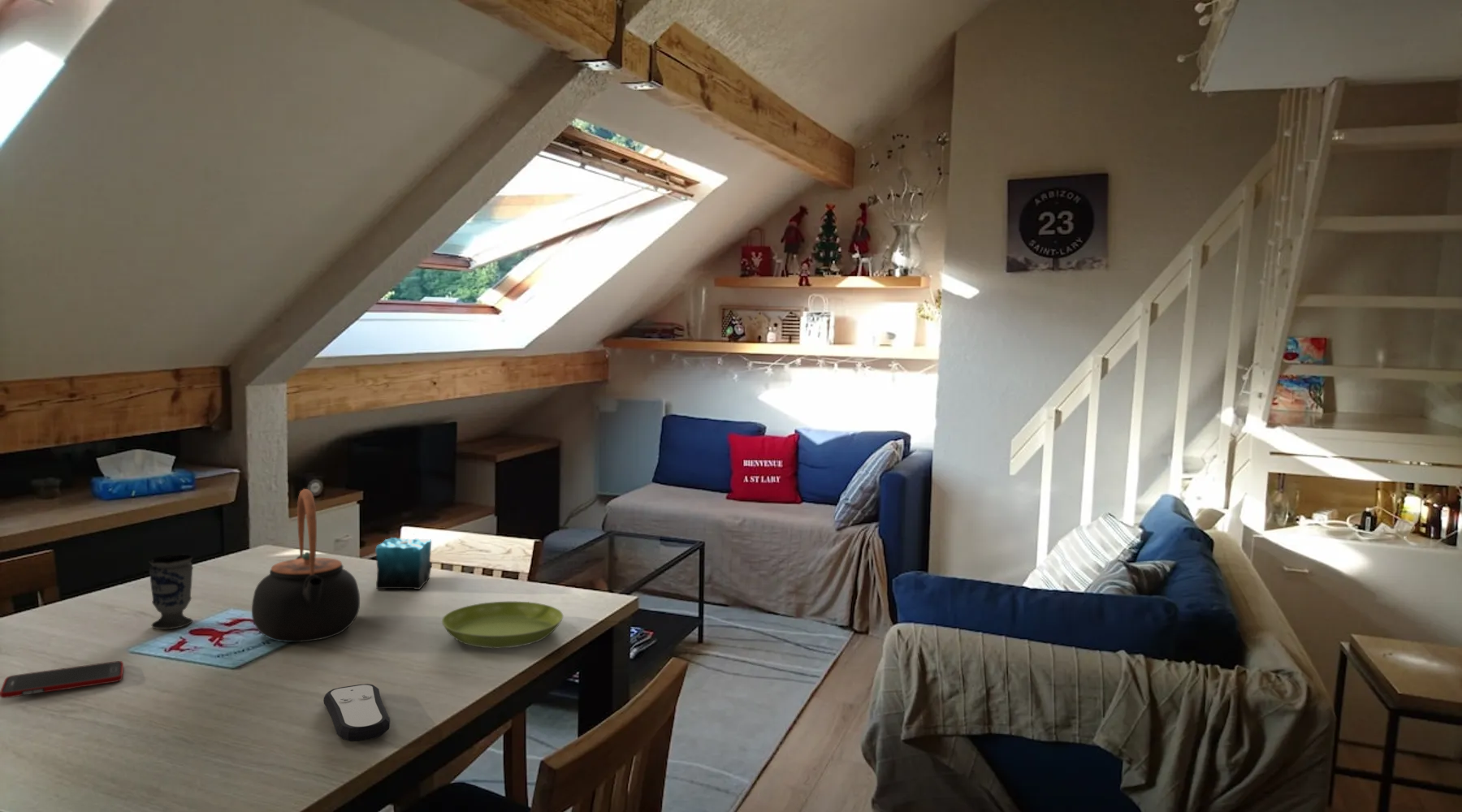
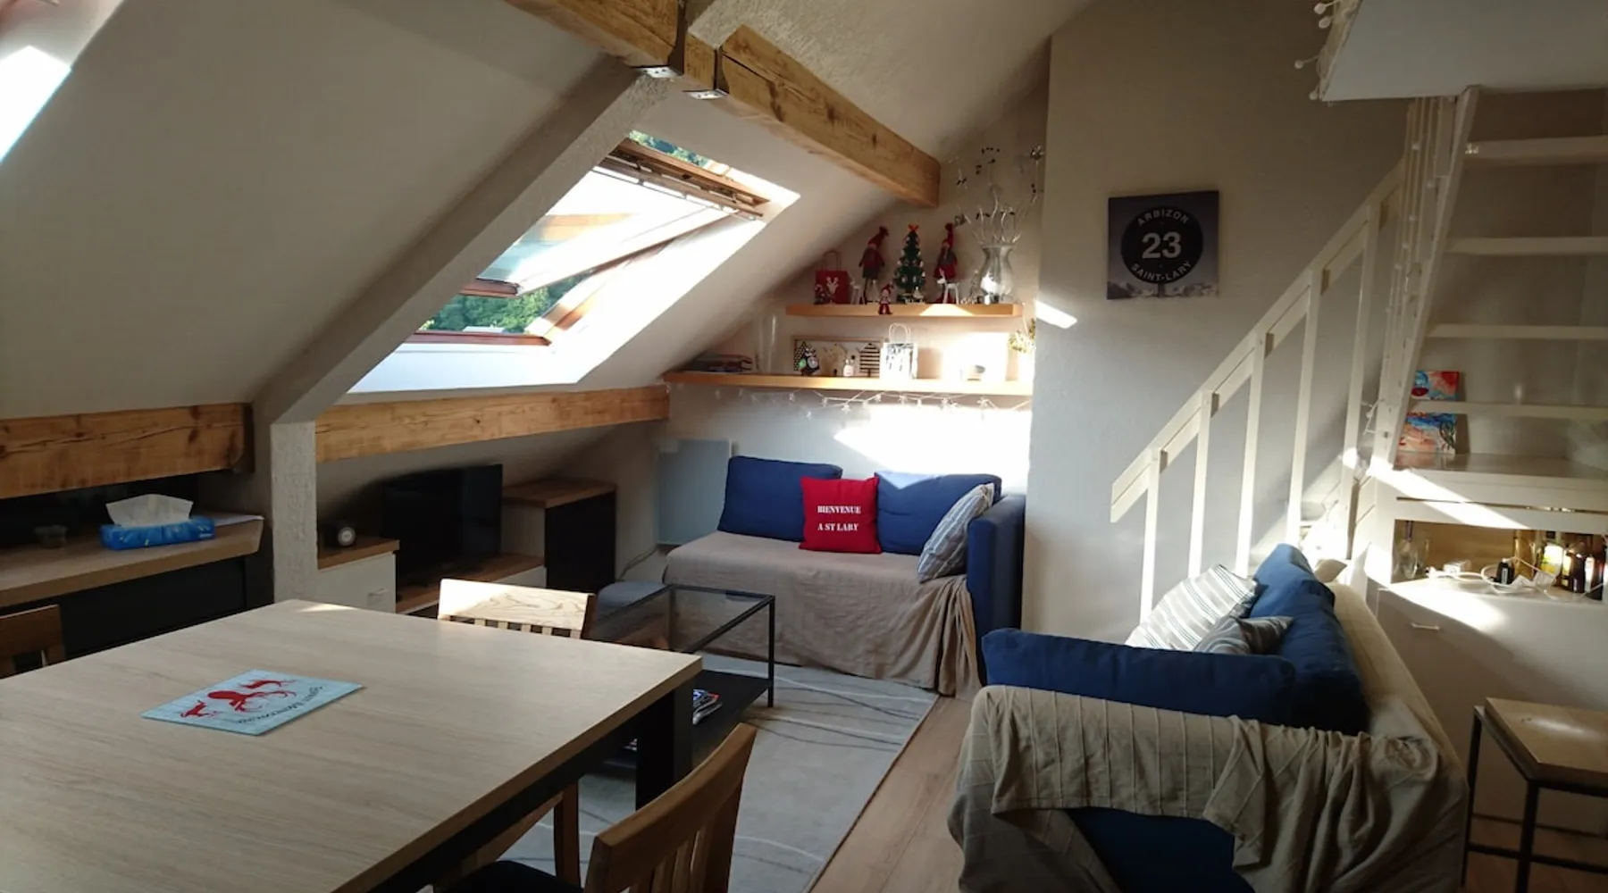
- remote control (357, 710)
- teapot (308, 563)
- saucer (503, 625)
- cell phone (64, 679)
- cup (171, 591)
- candle (403, 554)
